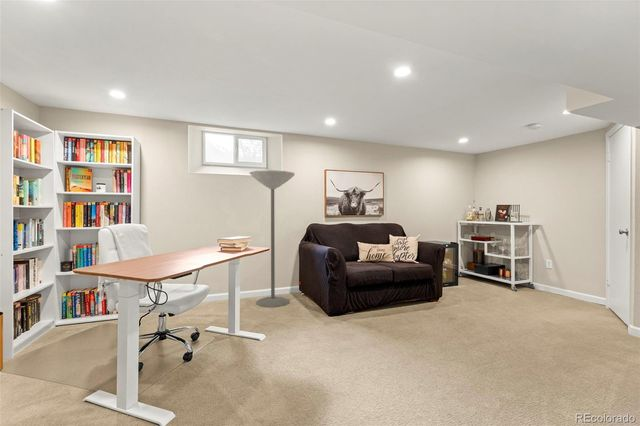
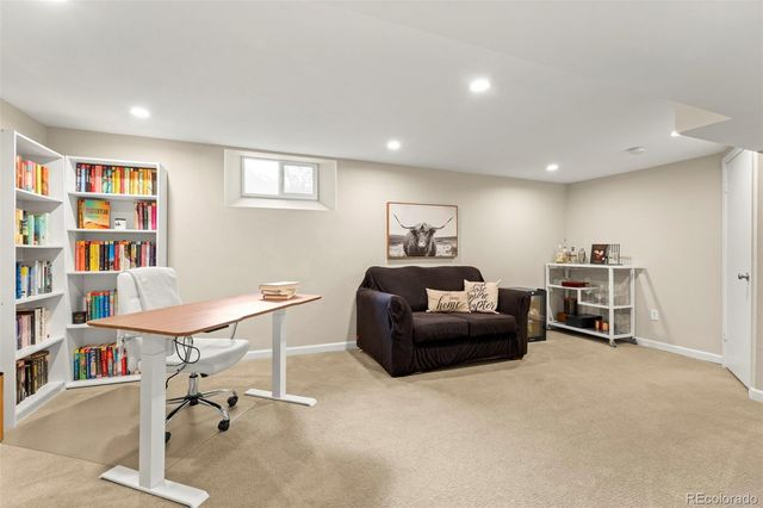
- floor lamp (272, 237)
